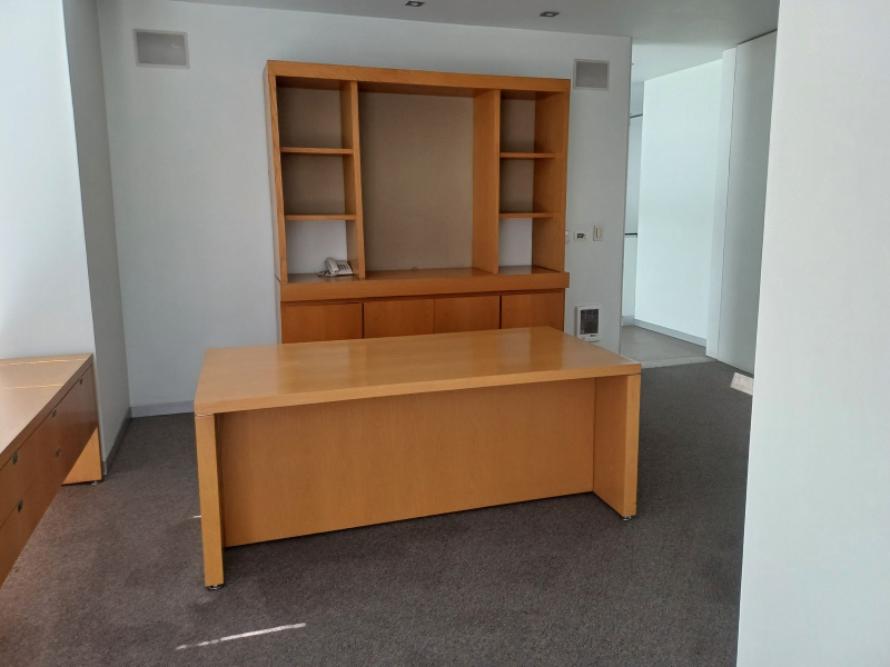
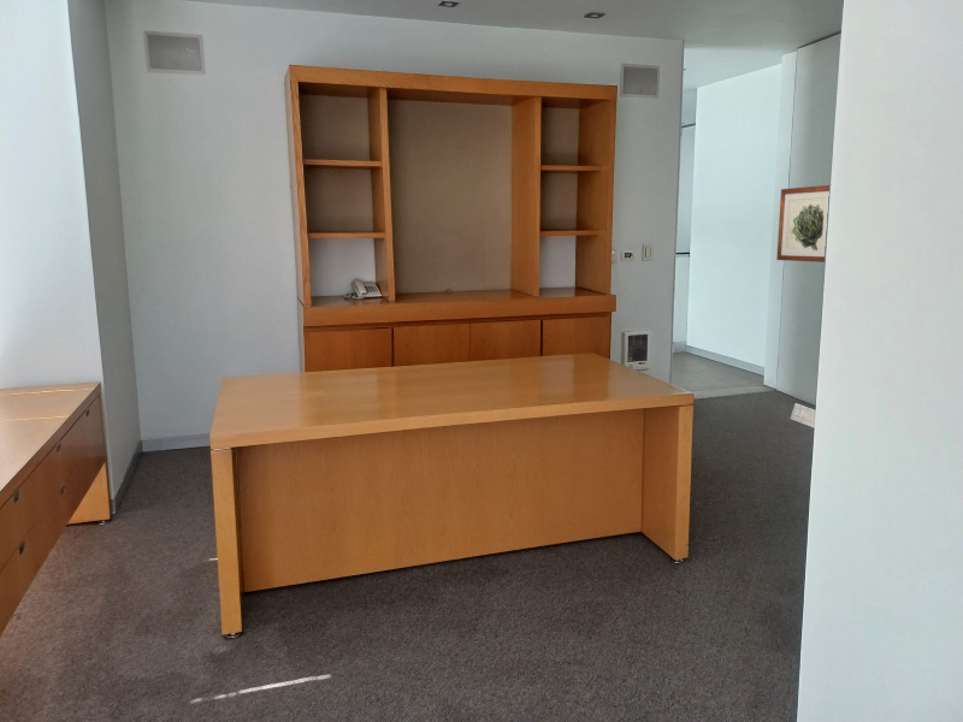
+ wall art (805, 224)
